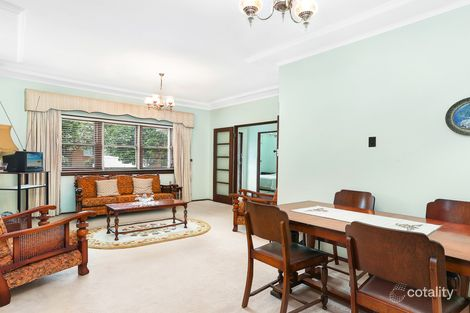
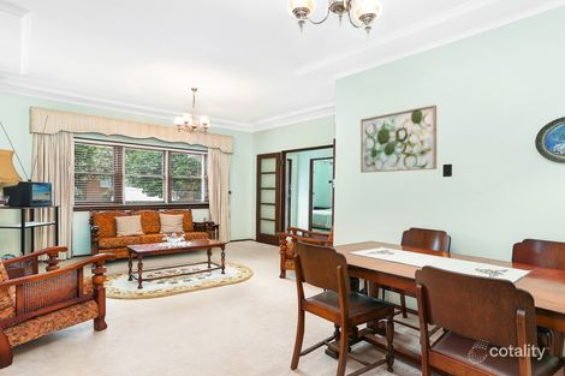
+ wall art (394, 142)
